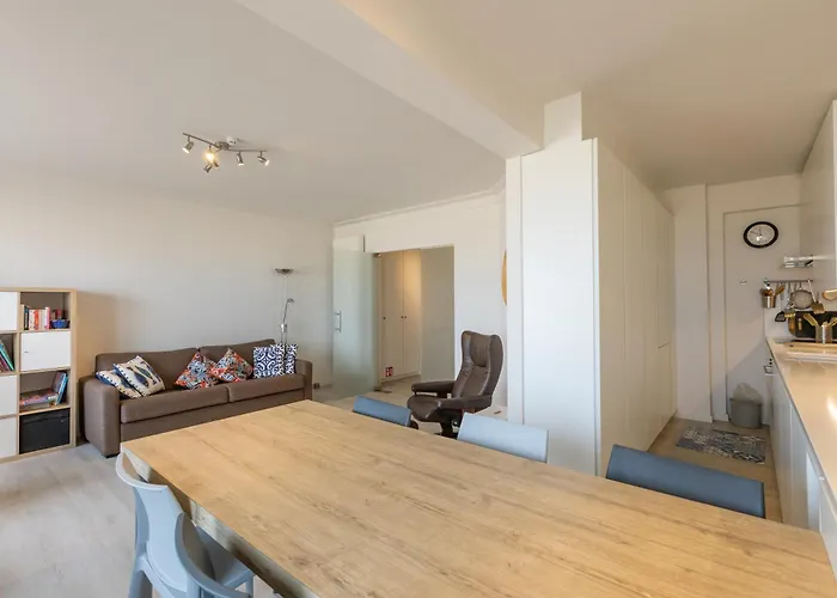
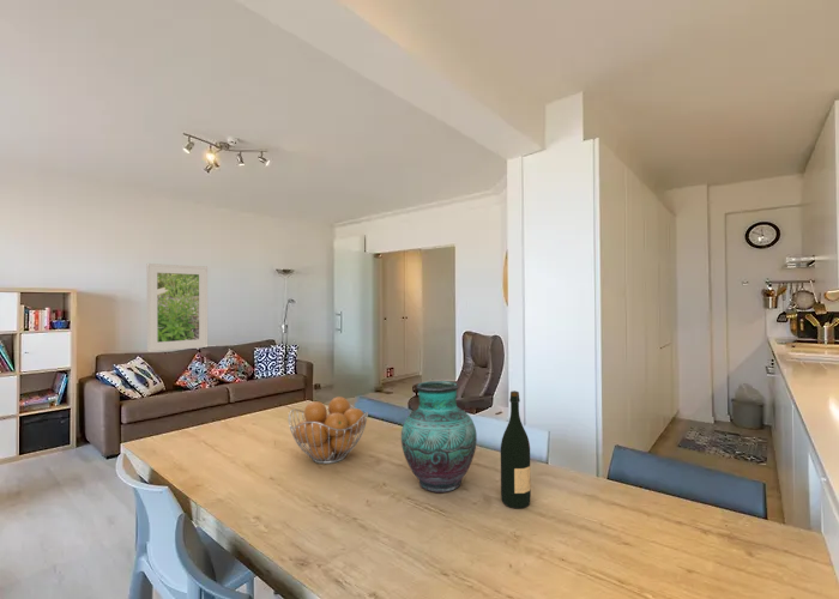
+ vase (439, 434)
+ wine bottle (514, 446)
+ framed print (179, 307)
+ fruit basket (328, 428)
